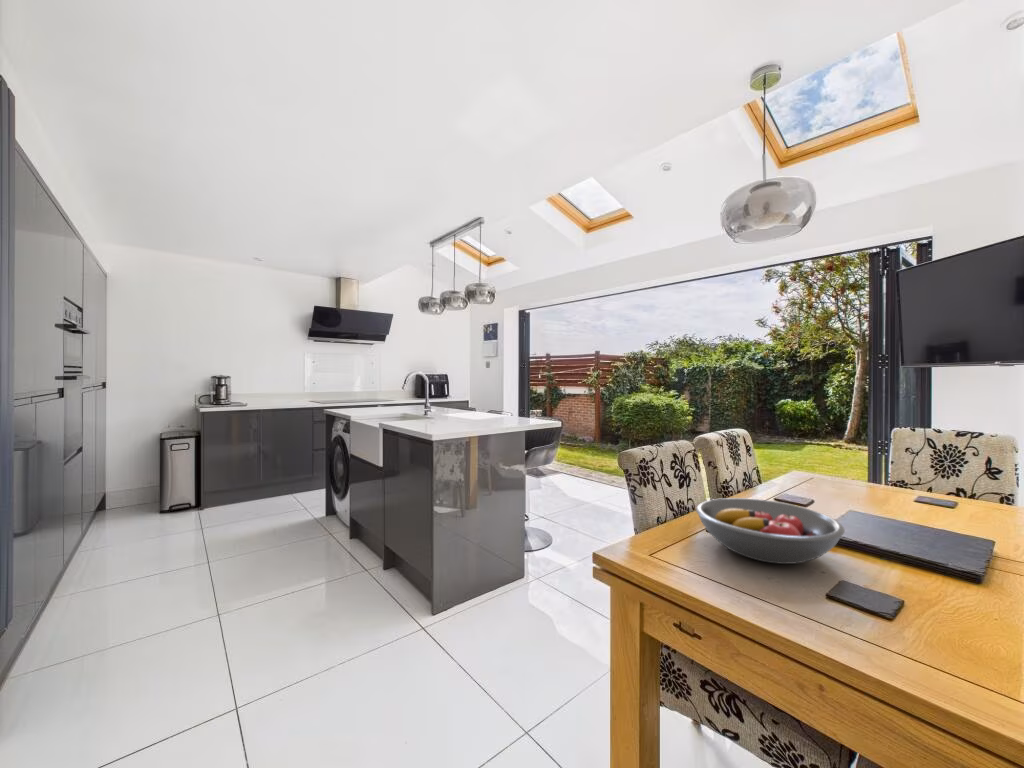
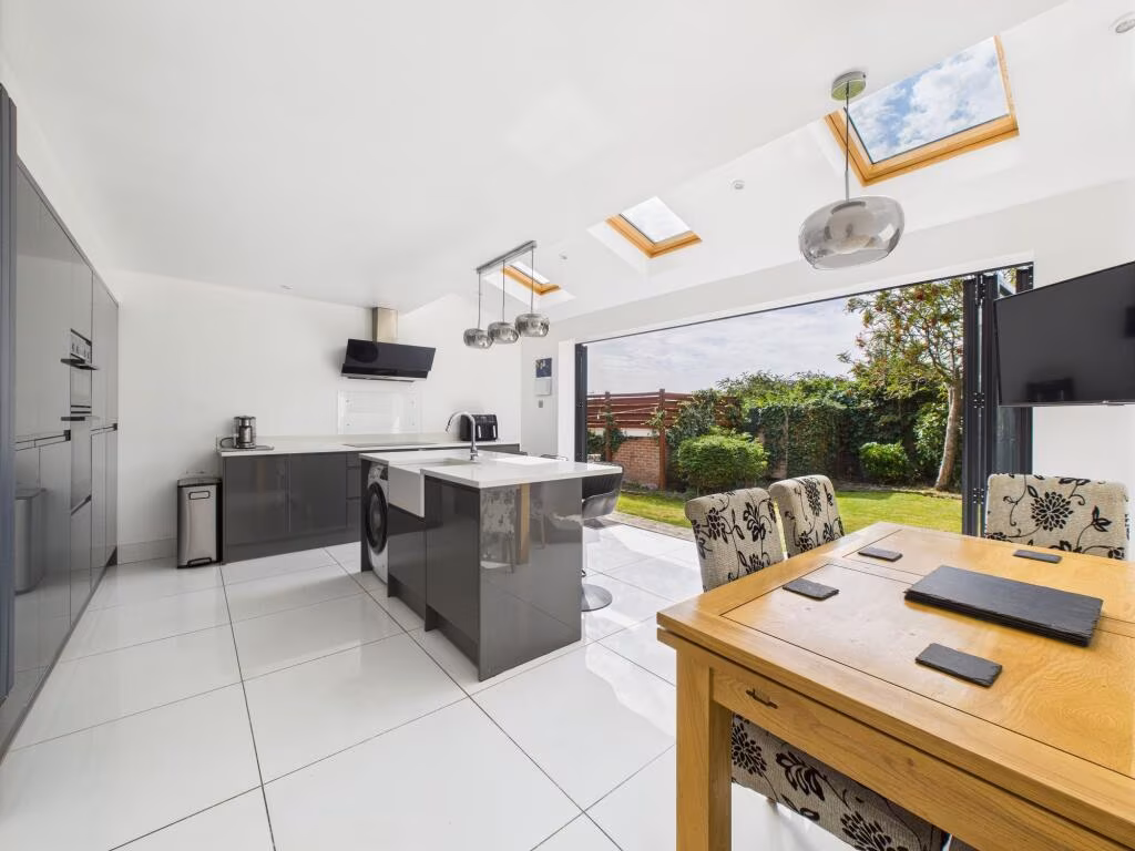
- fruit bowl (764, 528)
